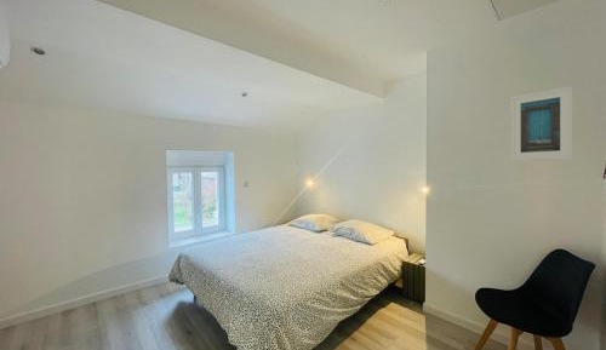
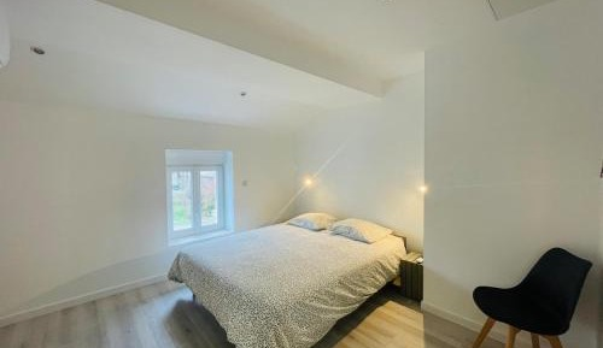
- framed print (539, 126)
